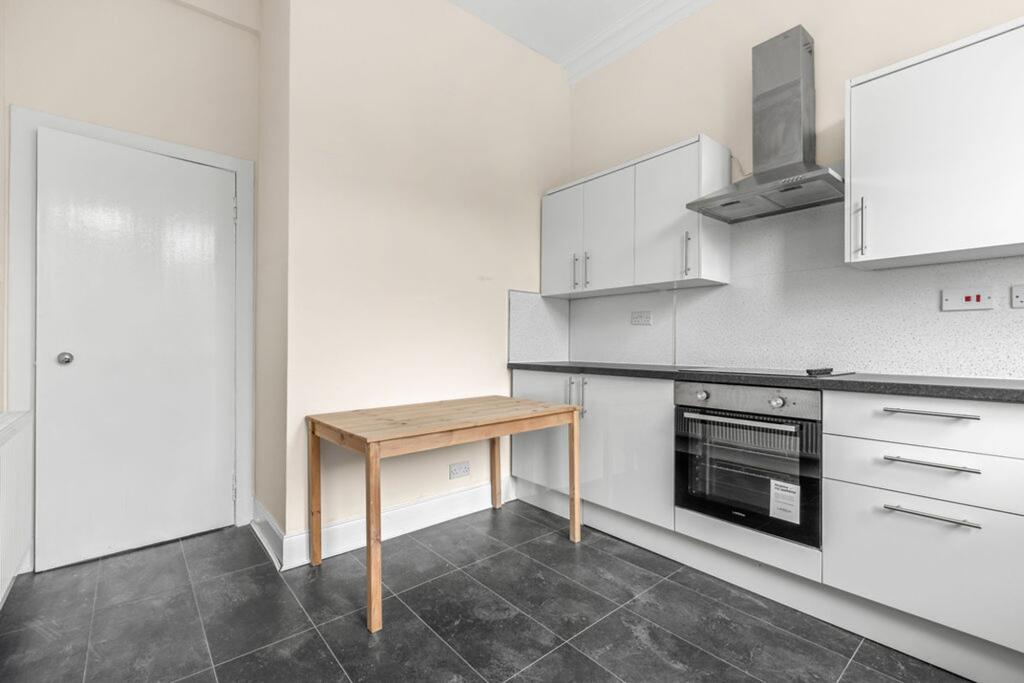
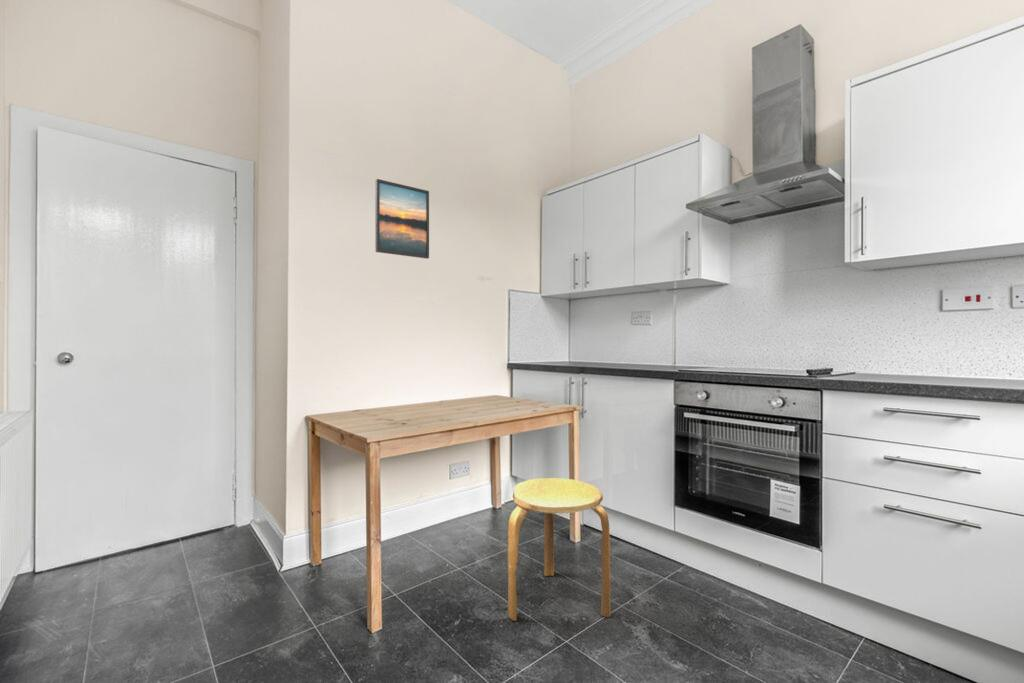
+ stool (551, 545)
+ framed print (403, 220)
